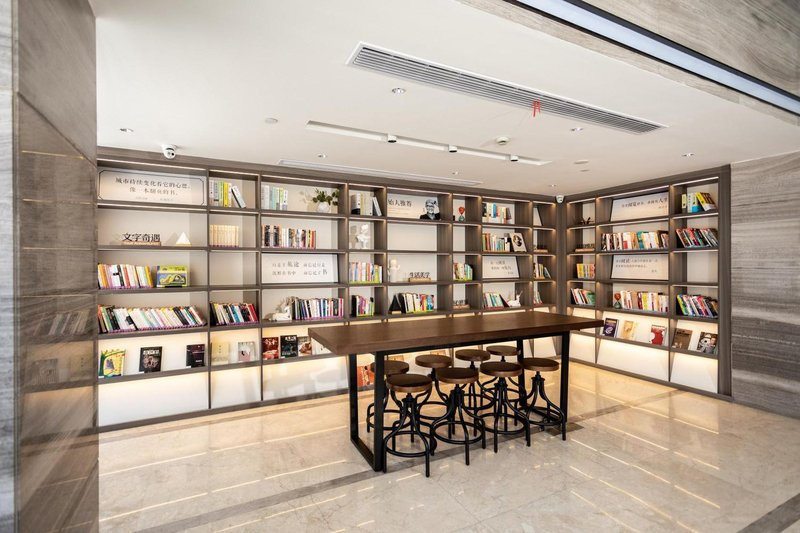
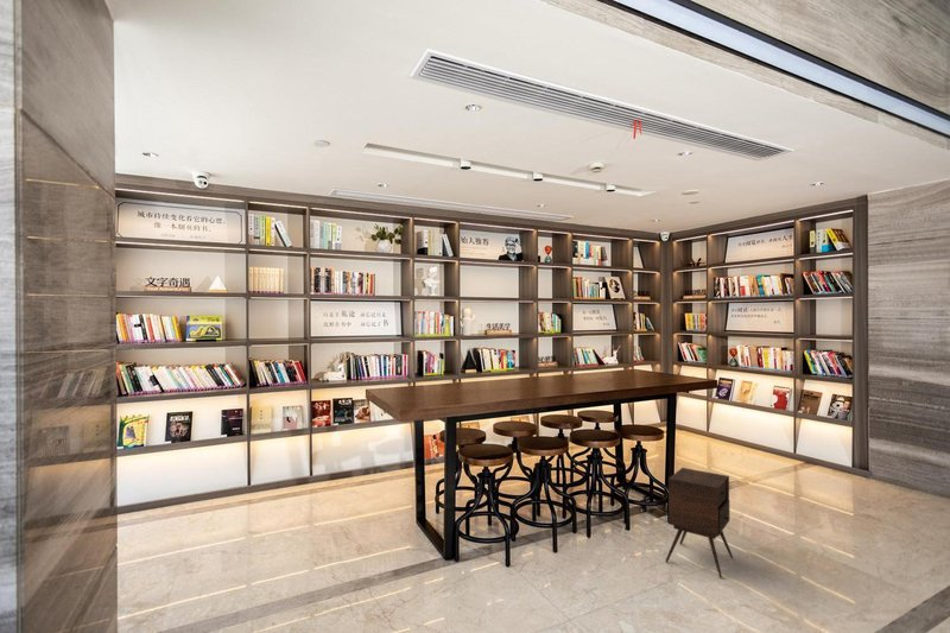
+ side table (699, 518)
